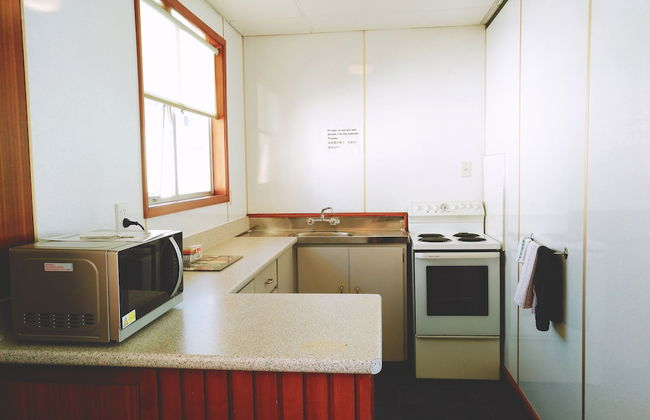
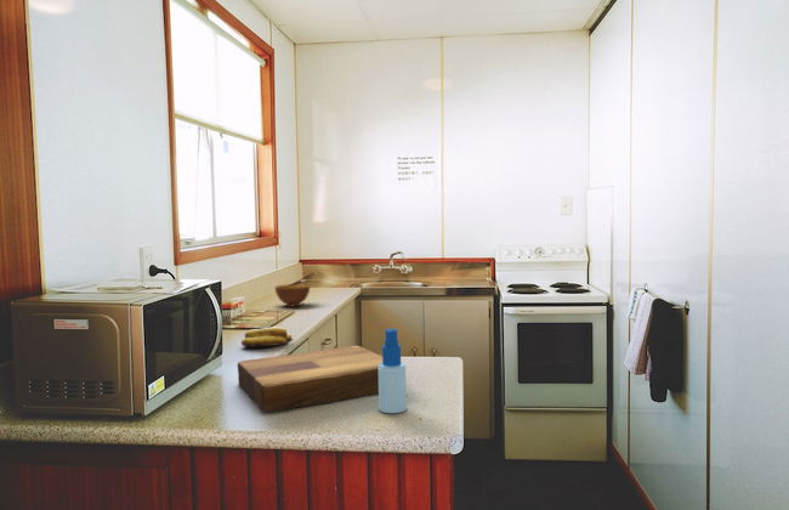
+ bowl (293, 295)
+ spray bottle (391, 369)
+ banana (266, 334)
+ cutting board (318, 373)
